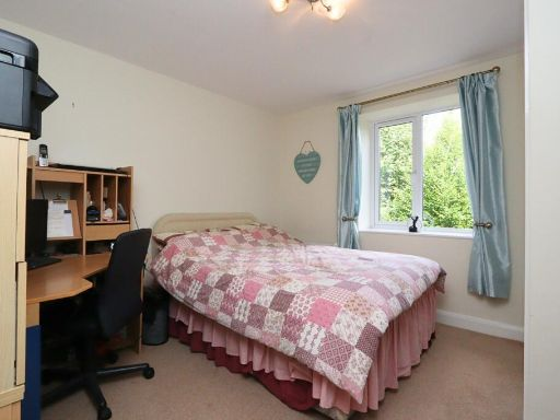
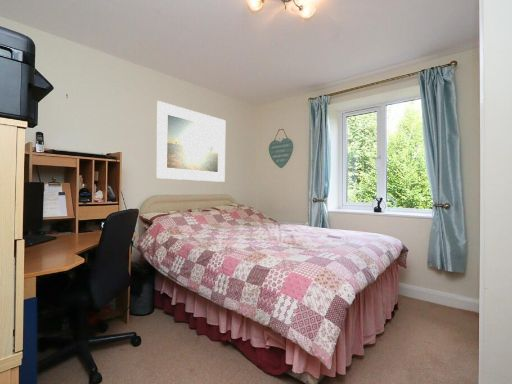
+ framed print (194, 145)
